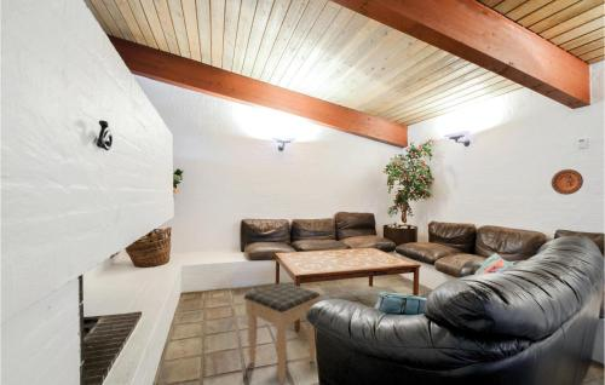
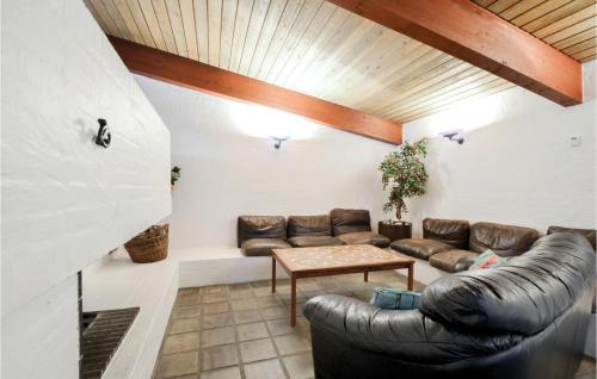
- footstool (282, 326)
- decorative plate (566, 182)
